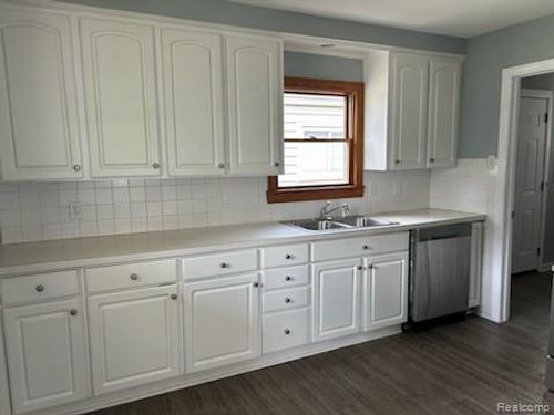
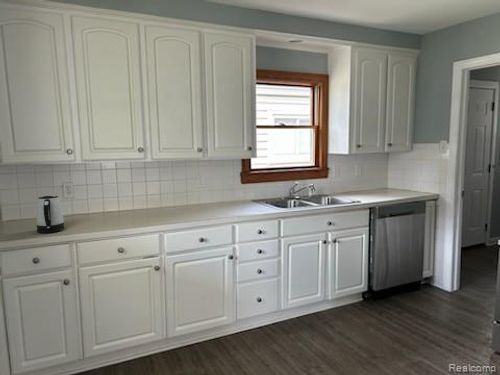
+ kettle (49, 213)
